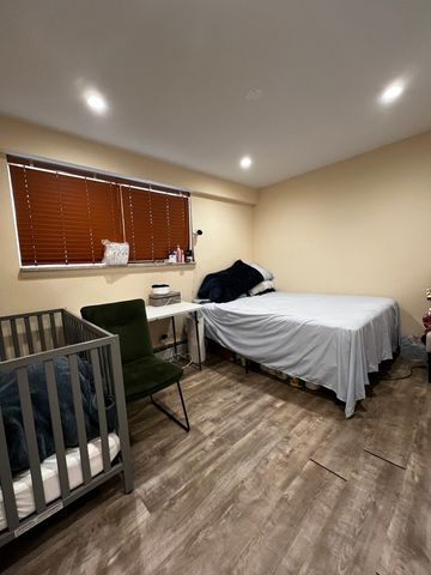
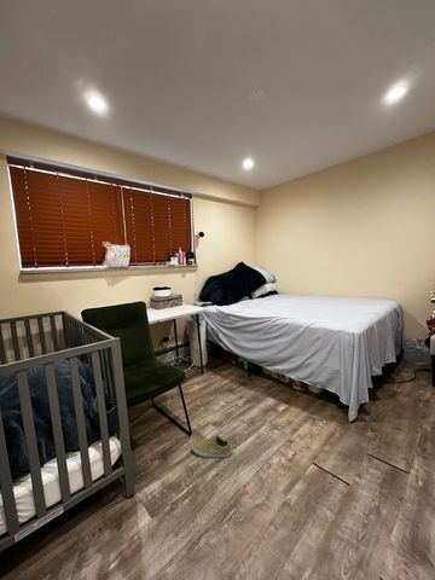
+ sneaker (210, 443)
